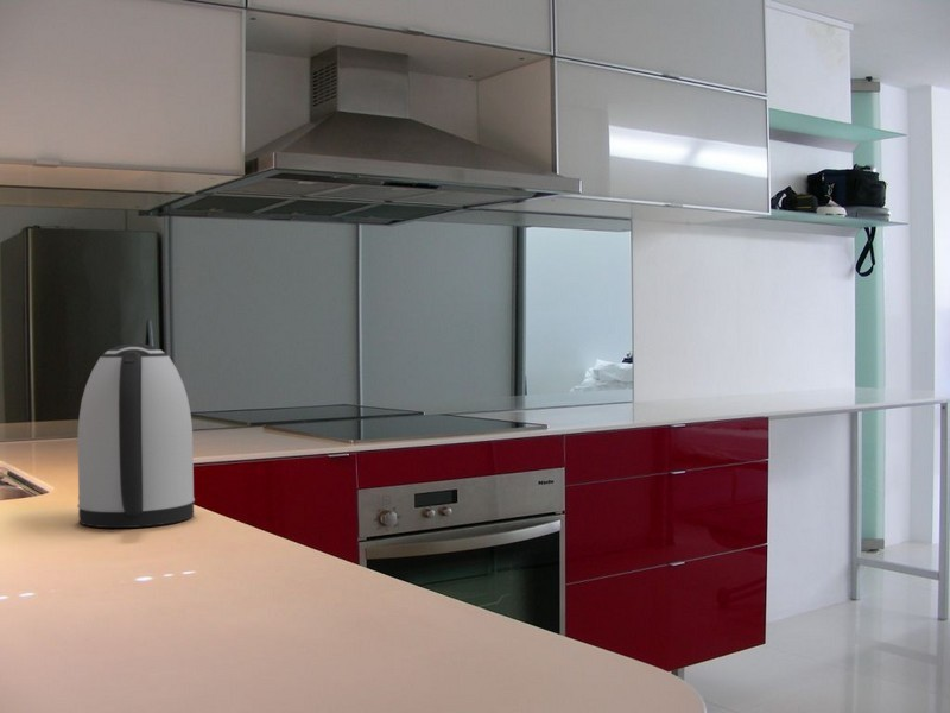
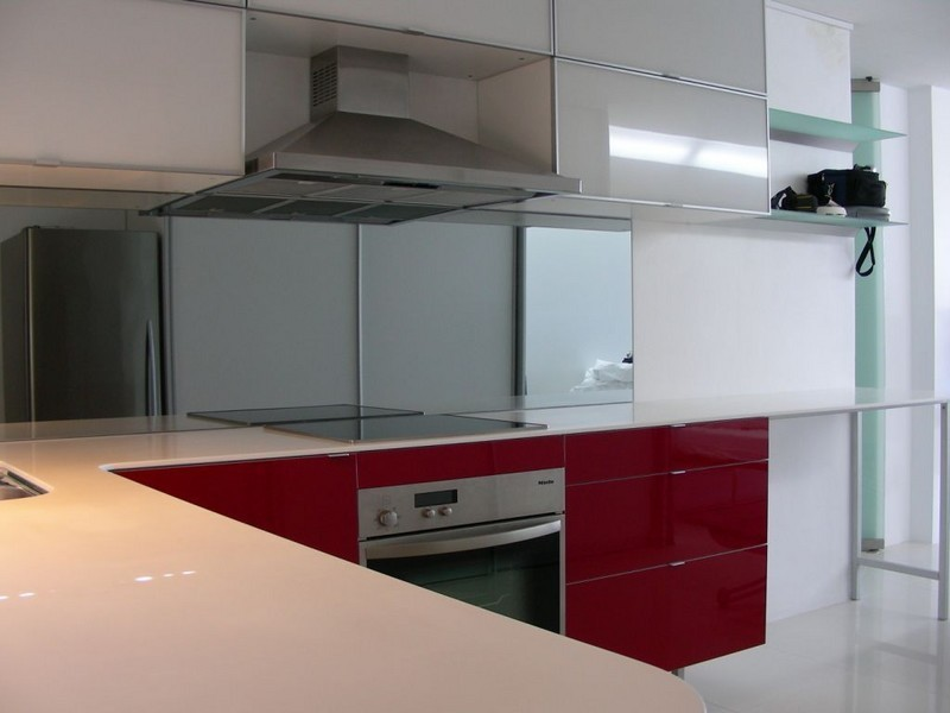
- kettle (134, 433)
